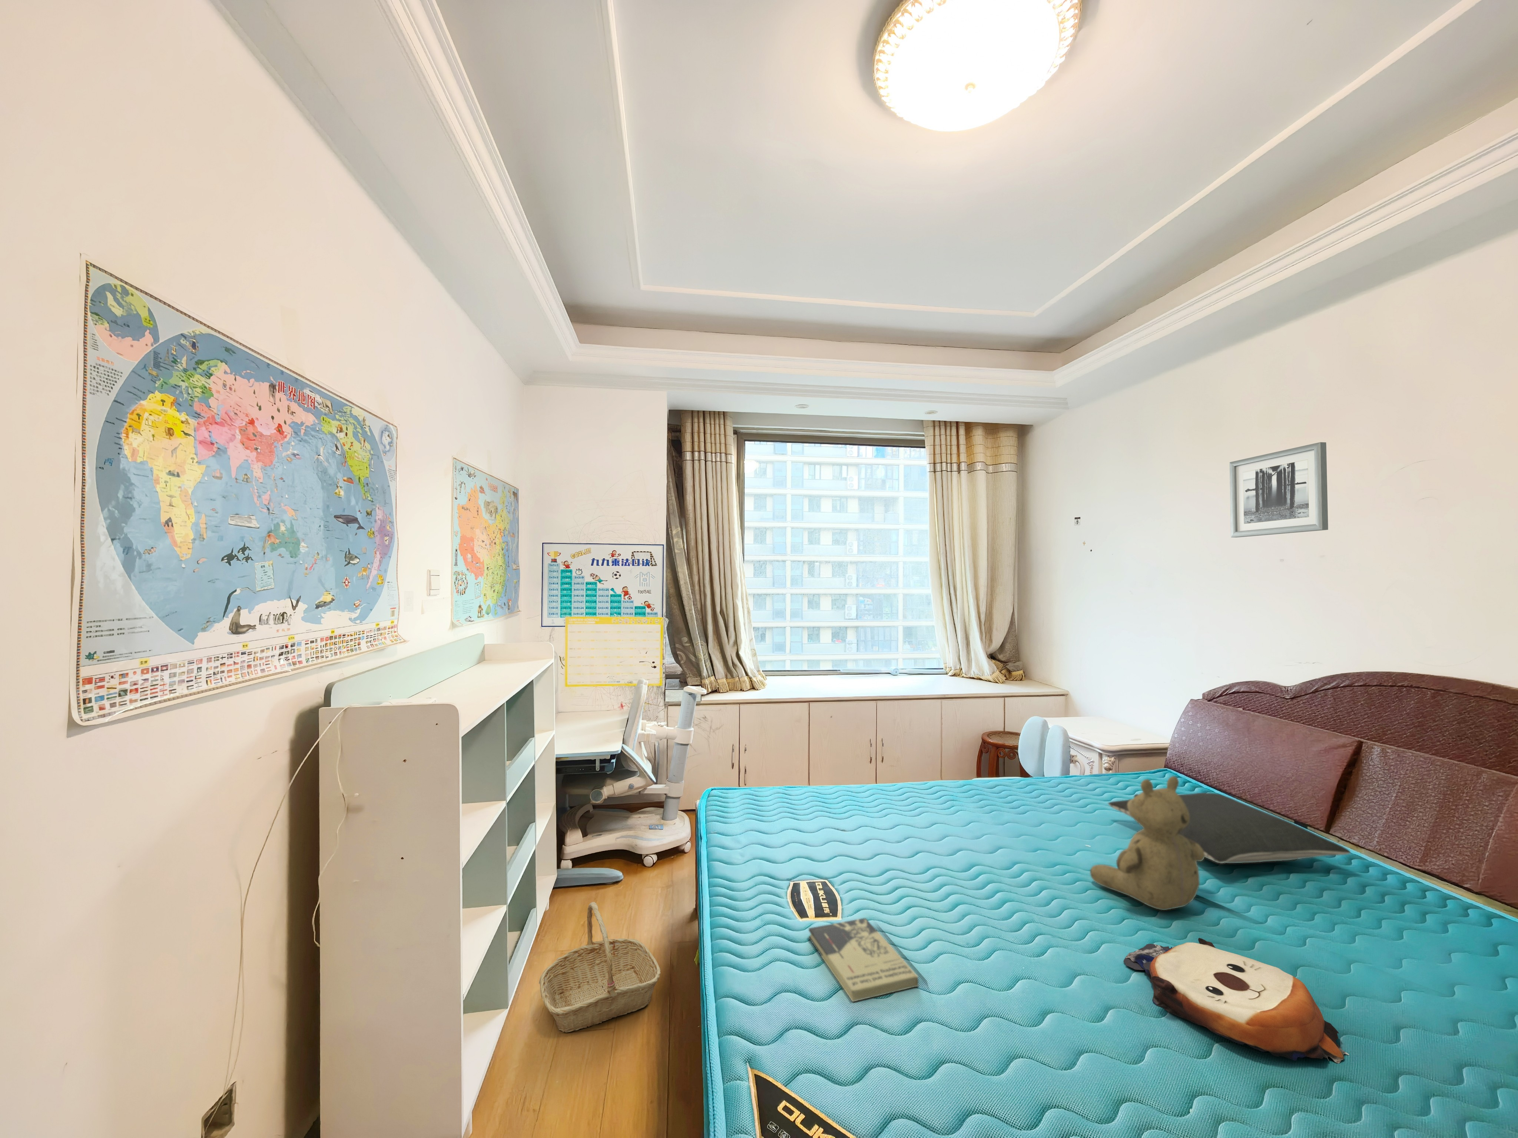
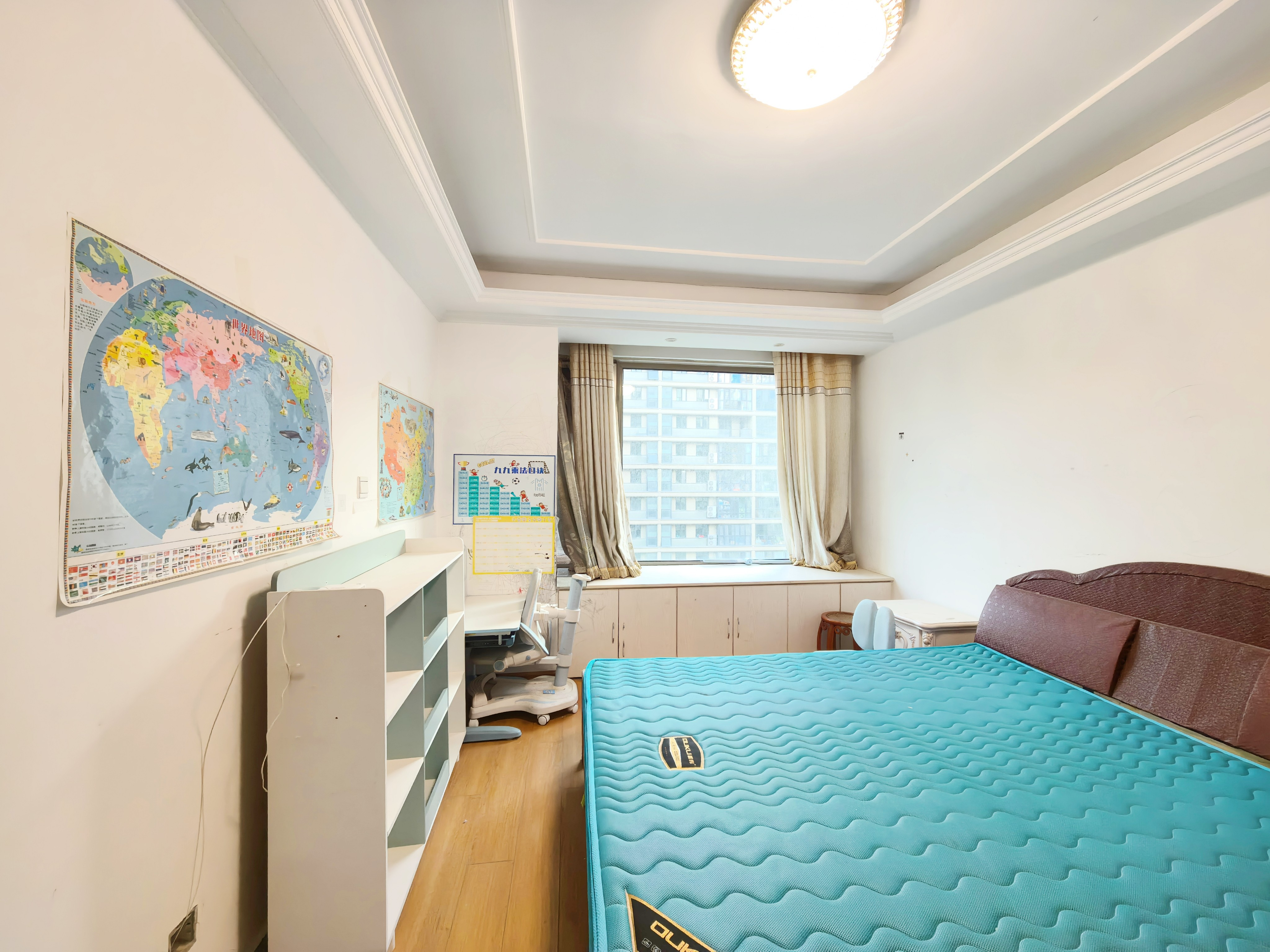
- plush toy (1222, 983)
- basket (601, 953)
- pillow (1218, 825)
- teddy bear (1144, 834)
- wall art (1275, 494)
- book (859, 955)
